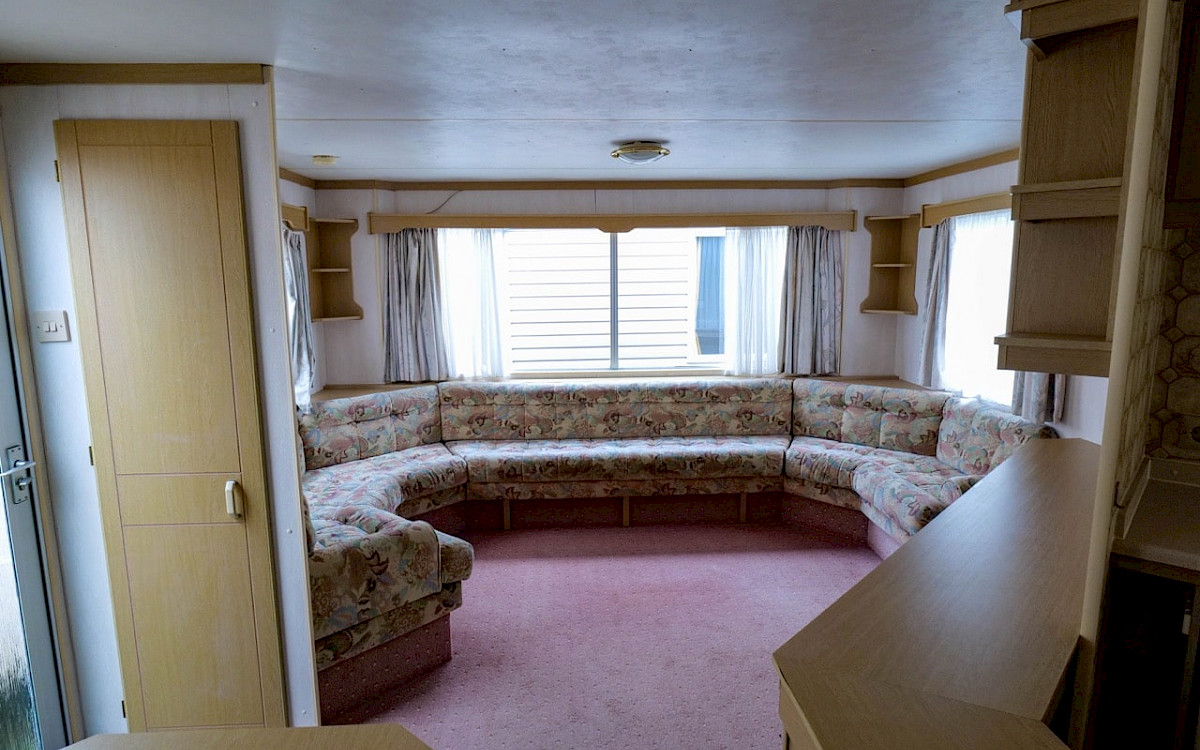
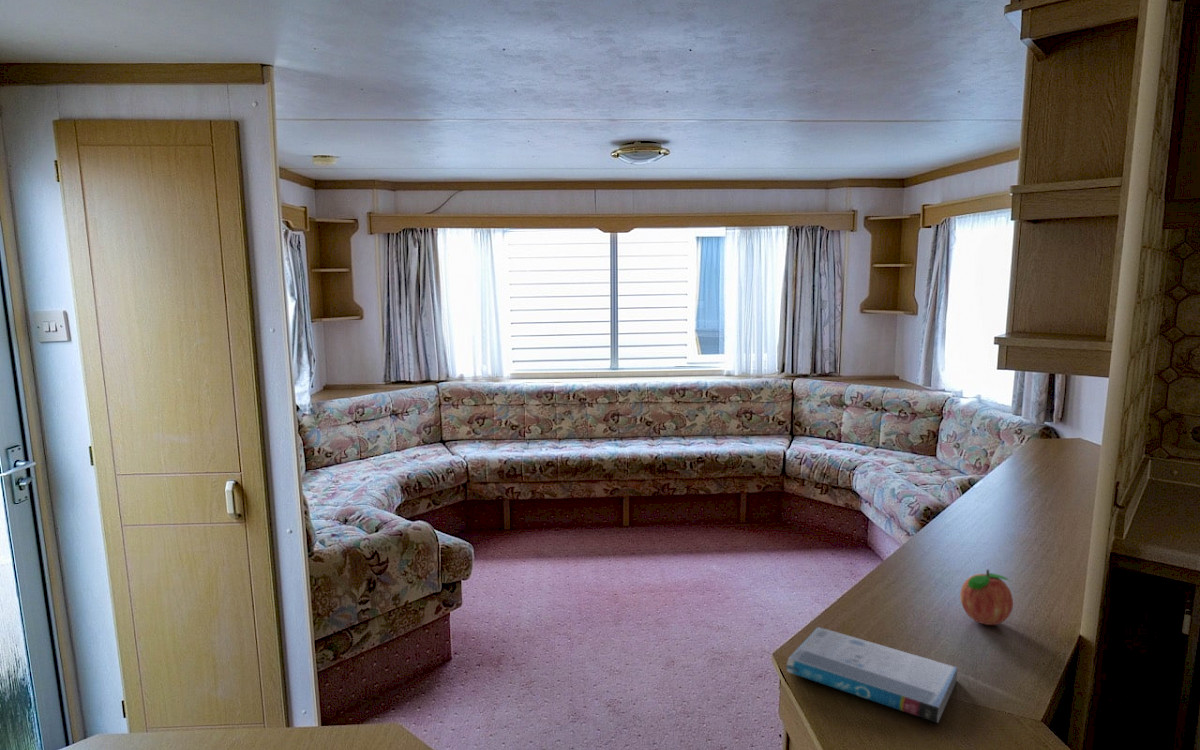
+ book (870, 670)
+ fruit (987, 595)
